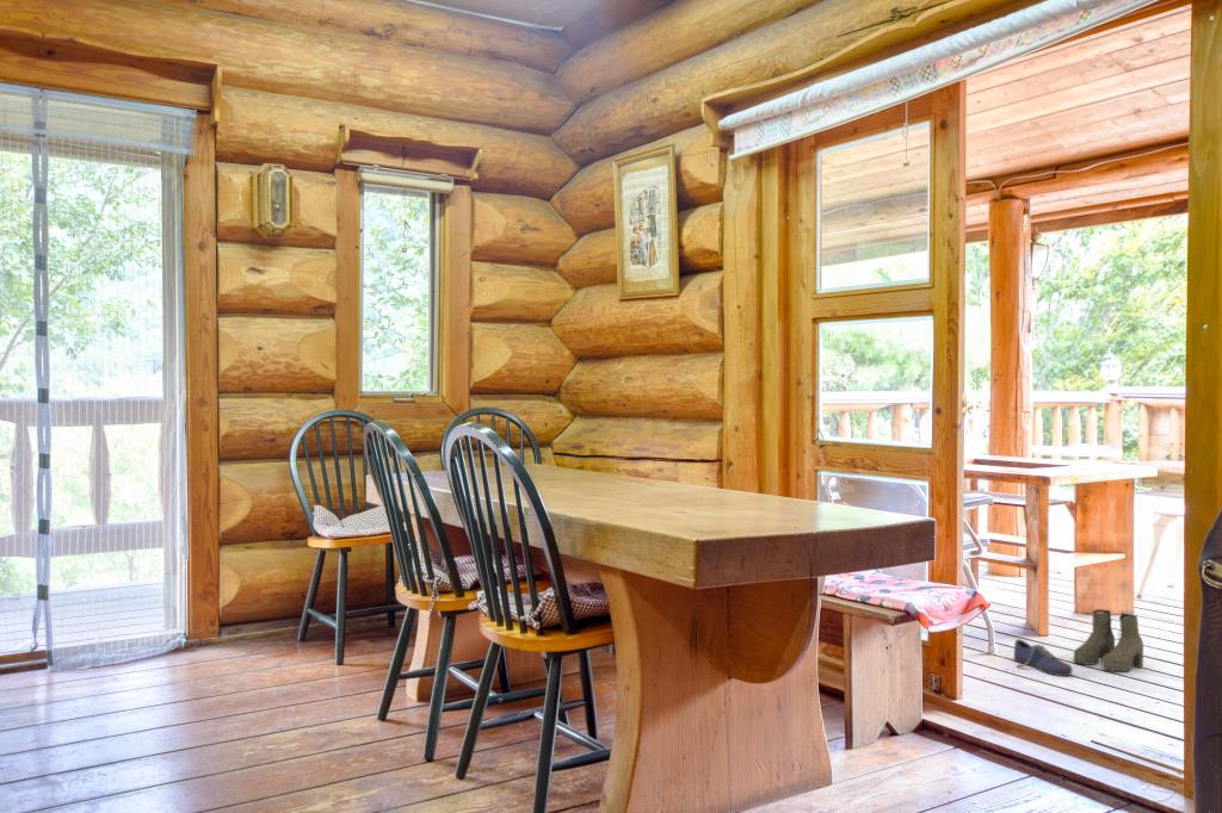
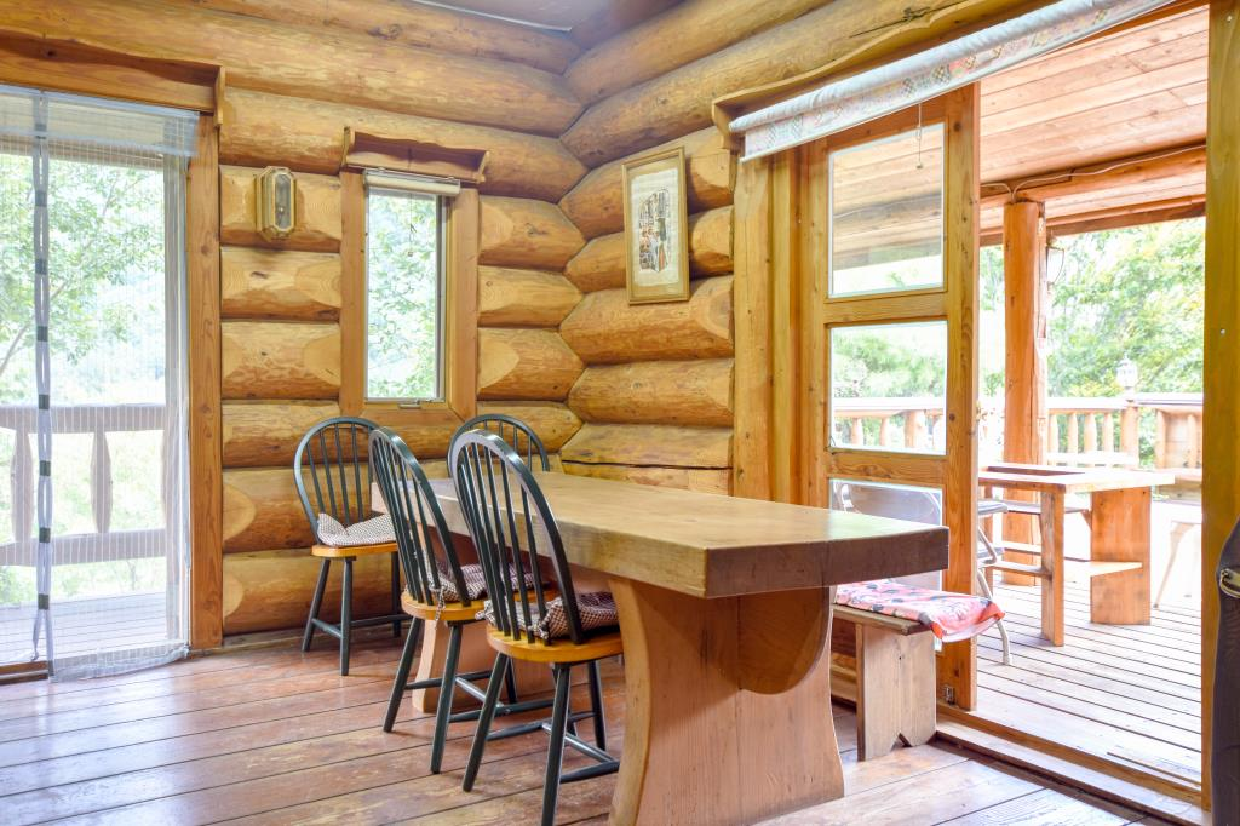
- shoe (1042, 656)
- boots (1109, 639)
